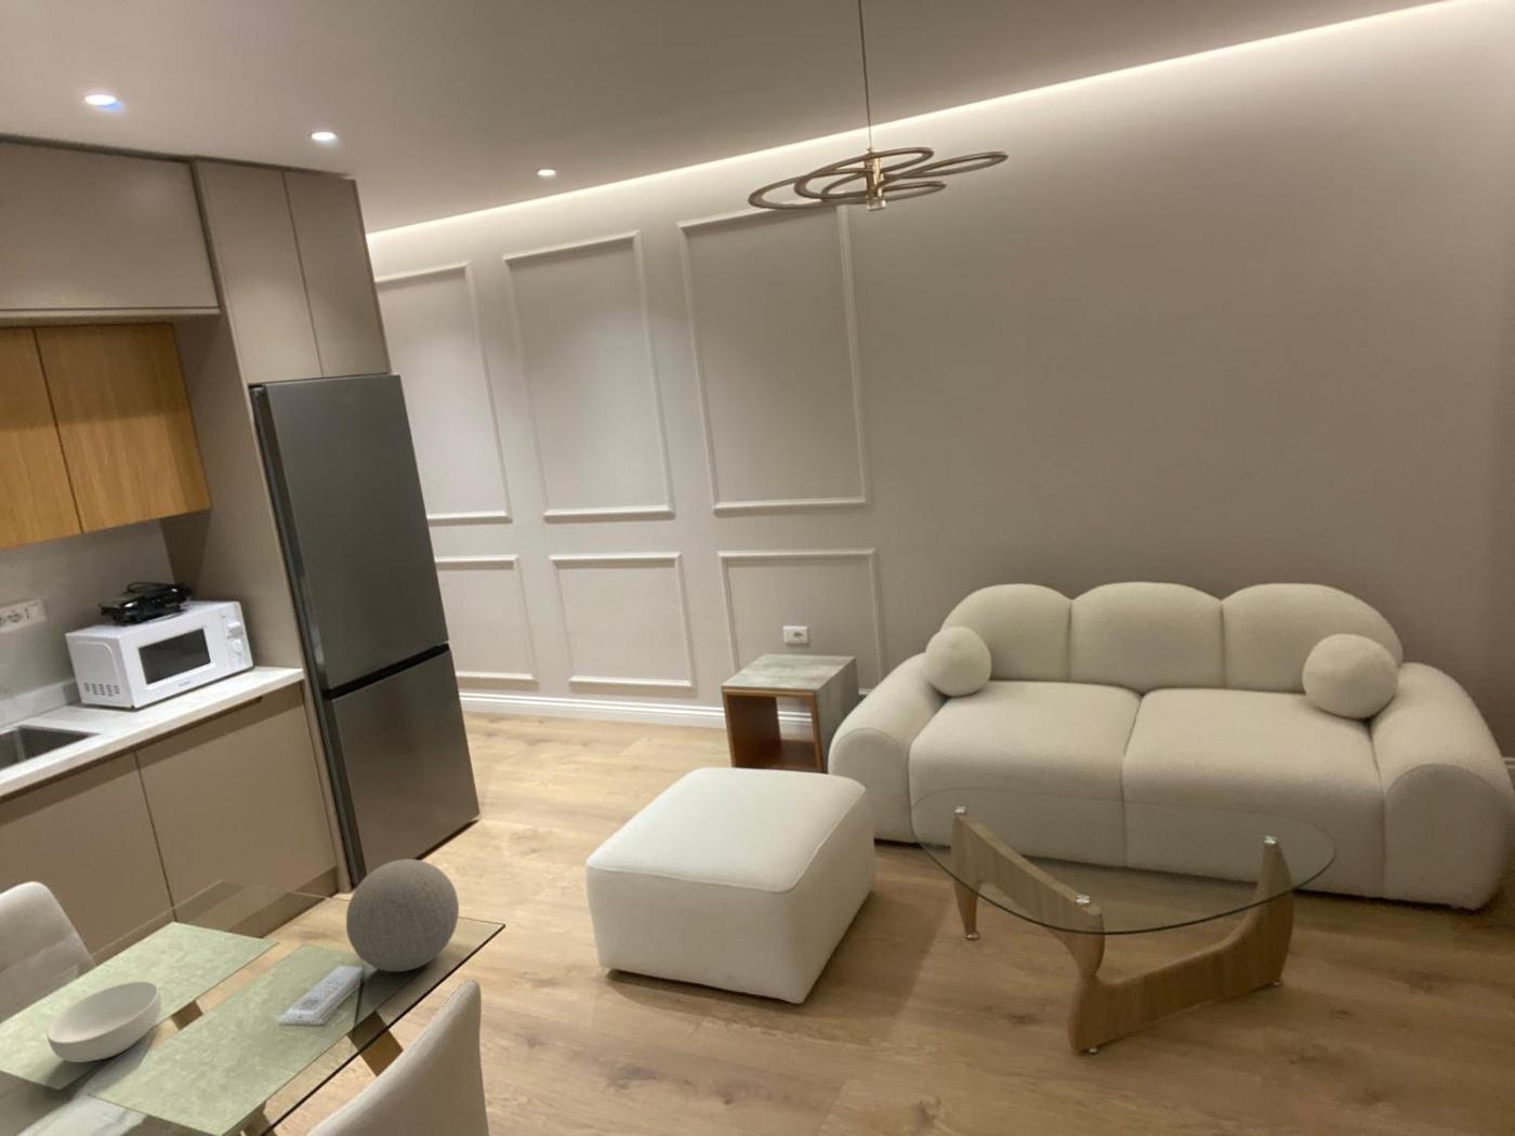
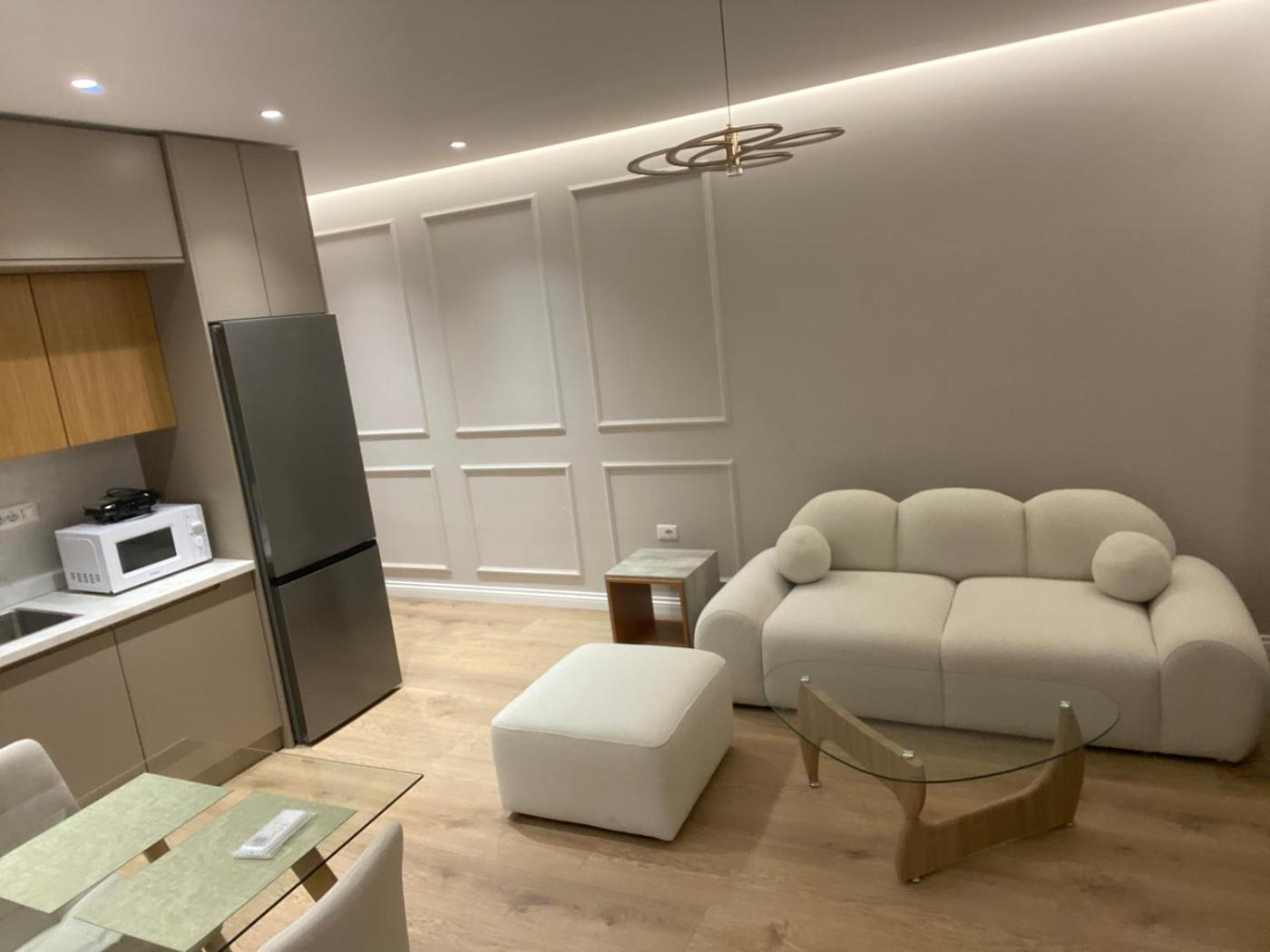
- decorative ball (402, 914)
- cereal bowl (109, 1026)
